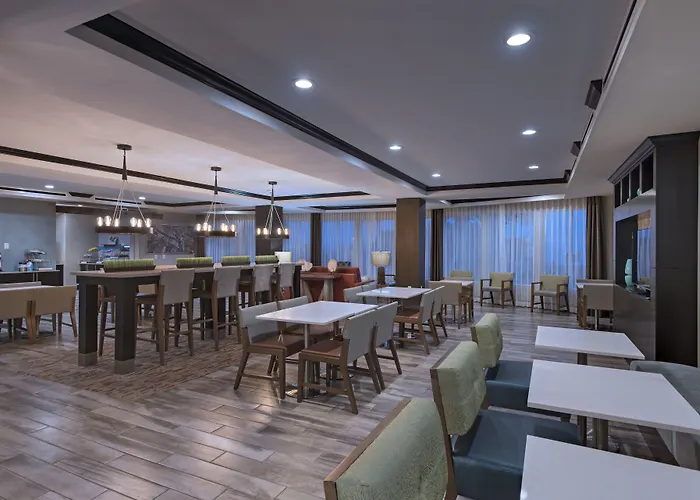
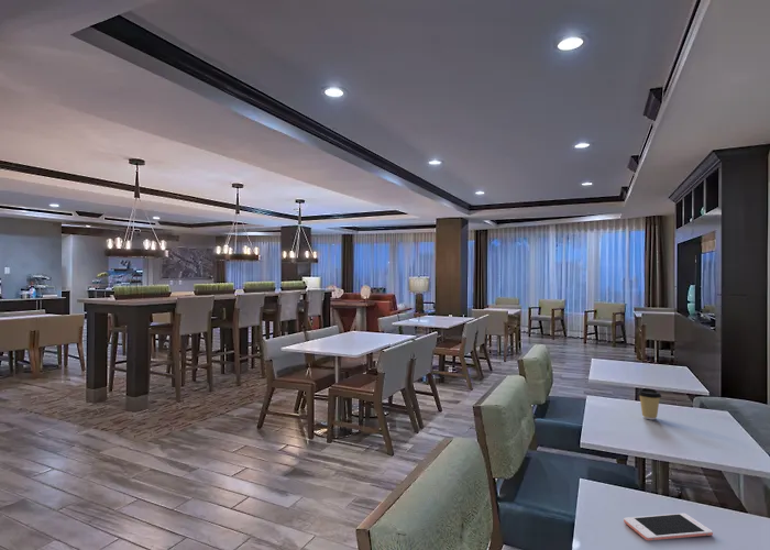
+ cell phone (667, 526)
+ coffee cup (649, 404)
